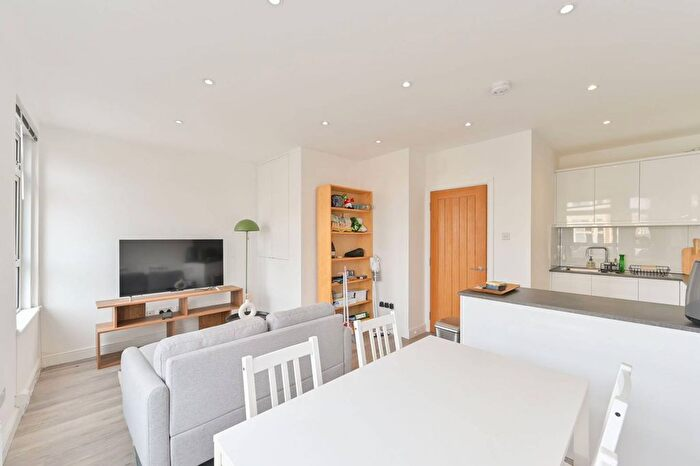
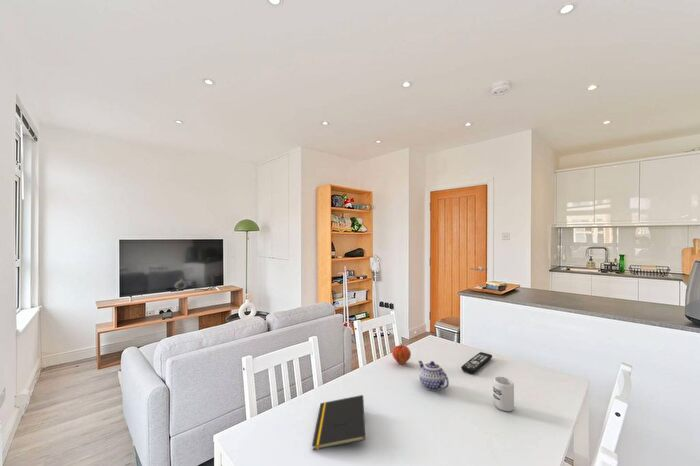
+ remote control (477, 362)
+ teapot (432, 374)
+ notepad (340, 419)
+ cup (503, 393)
+ fruit (401, 353)
